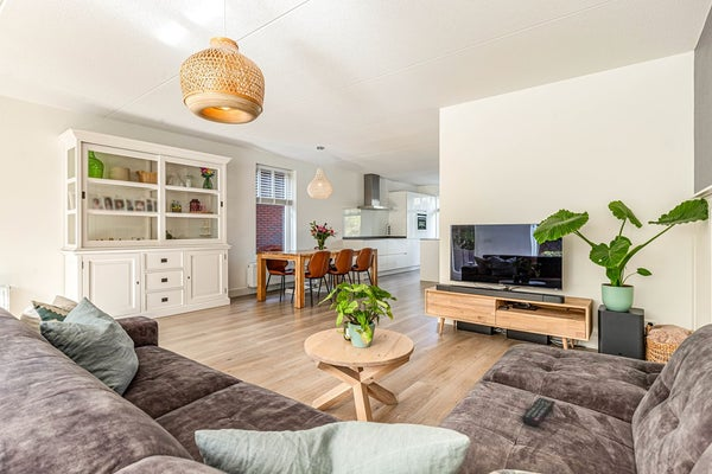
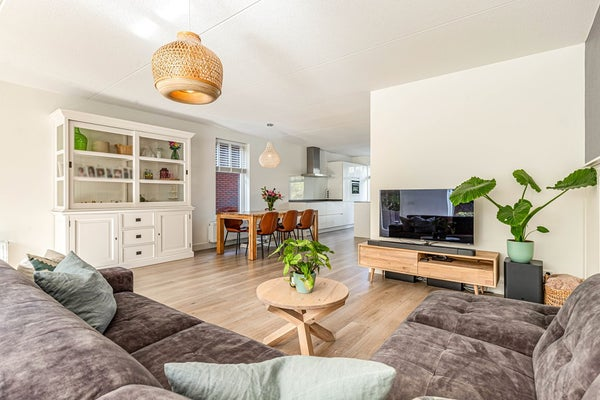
- remote control (539, 410)
